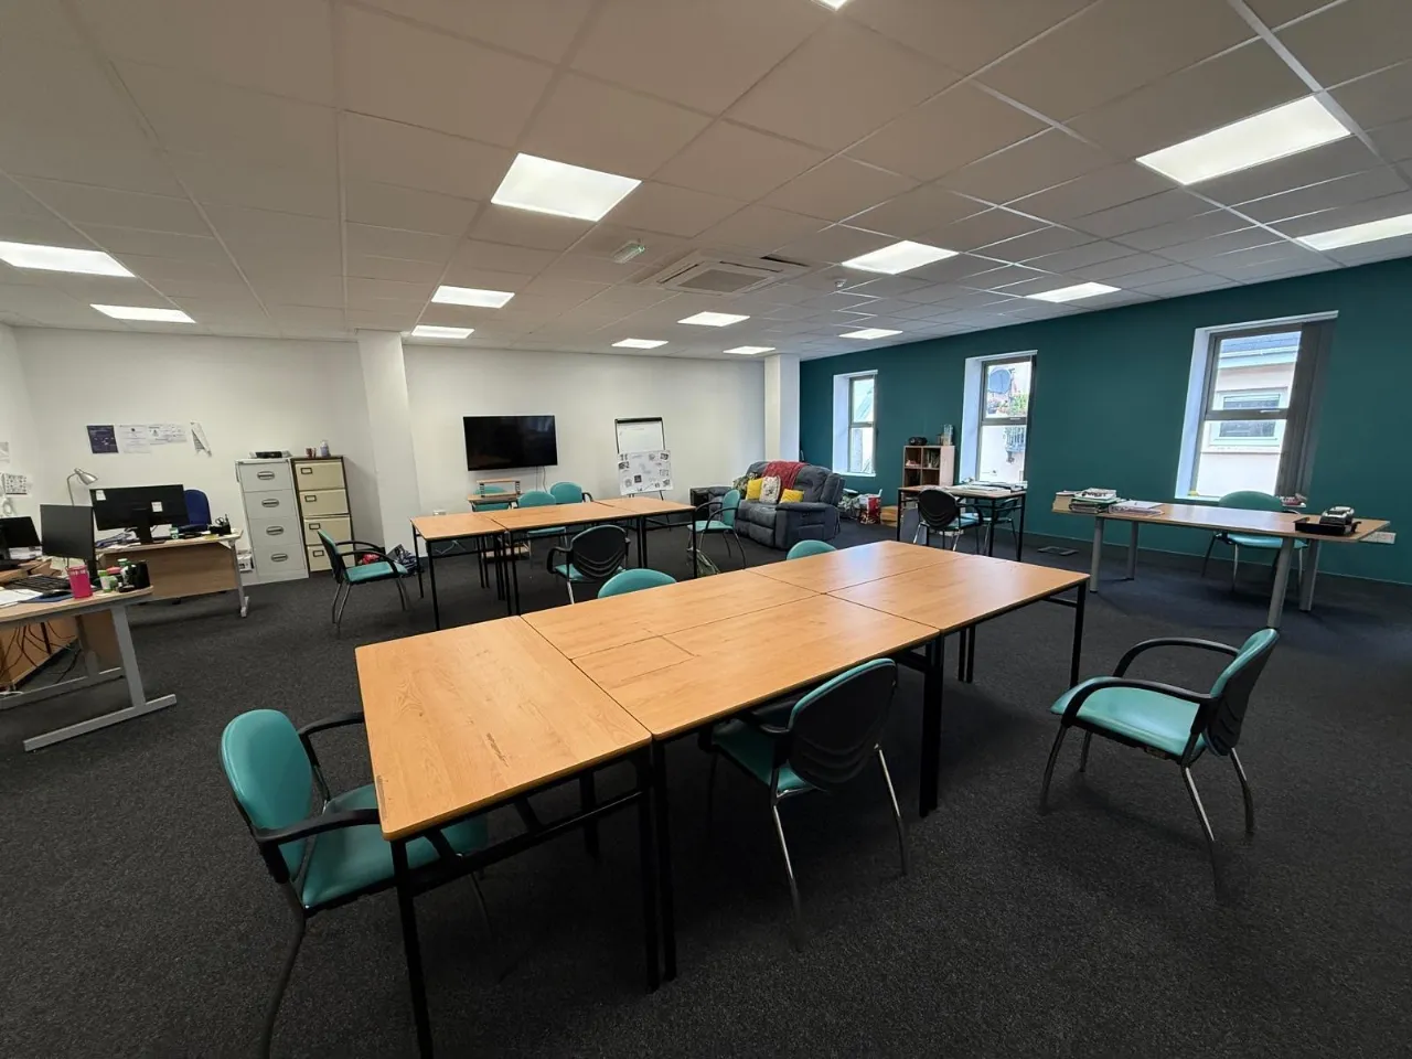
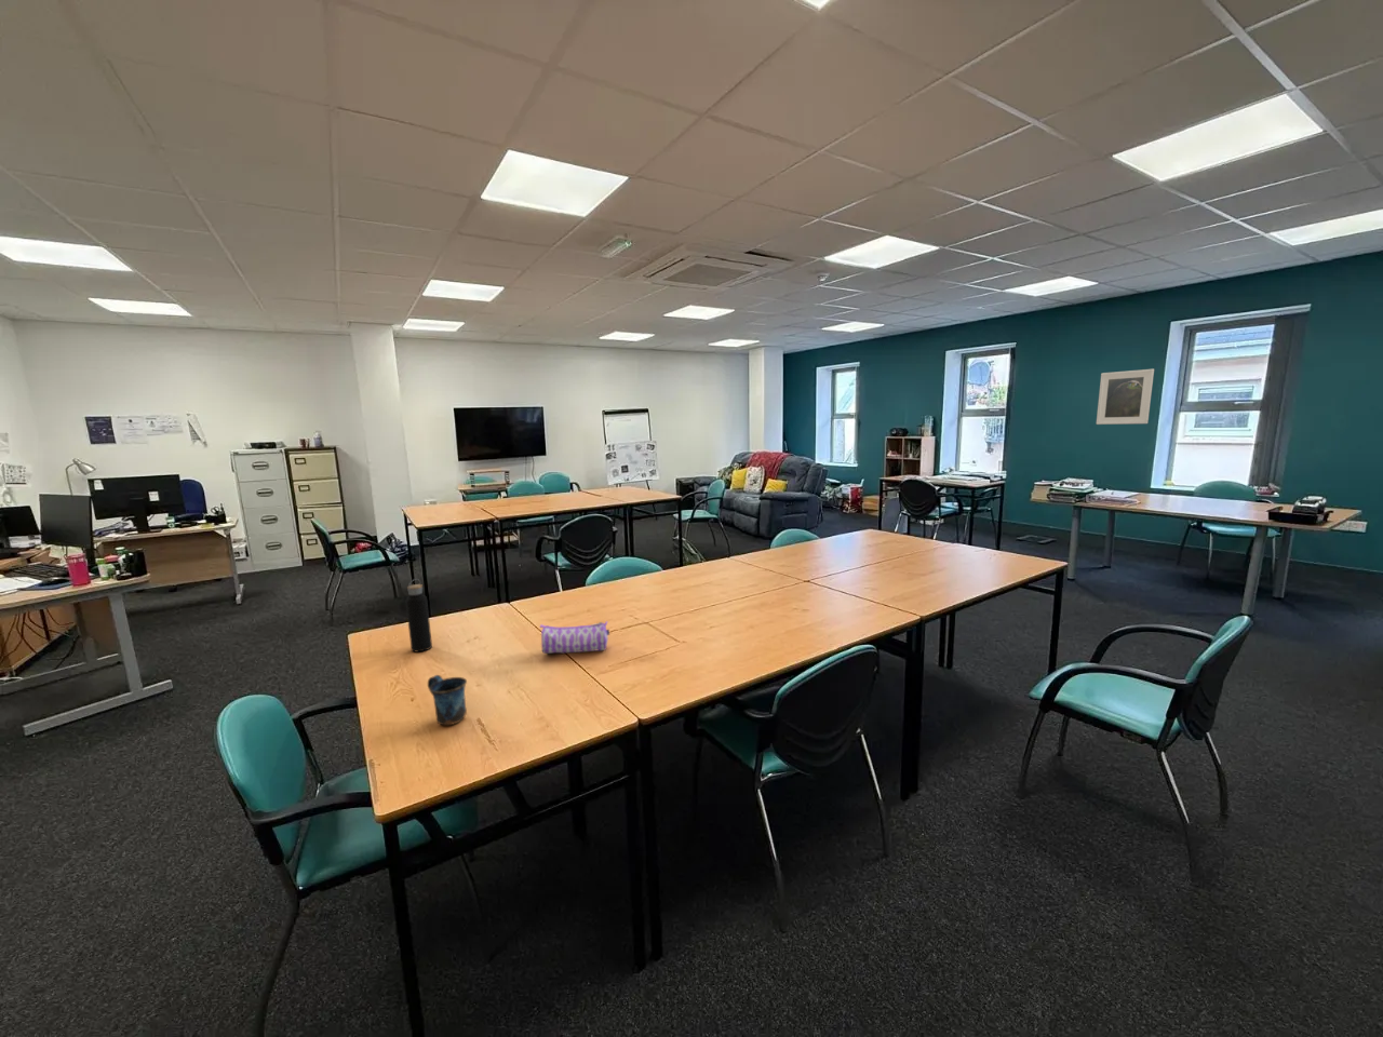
+ mug (449, 698)
+ water bottle (417, 613)
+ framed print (1124, 398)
+ pencil case (575, 637)
